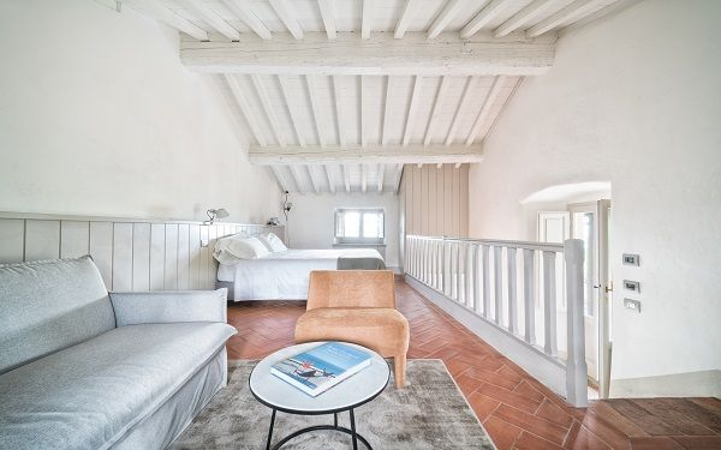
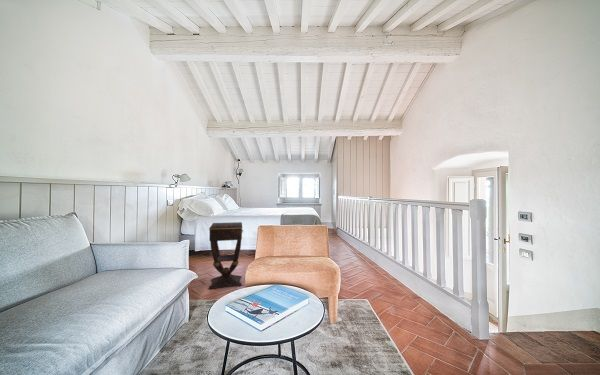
+ side table (226, 255)
